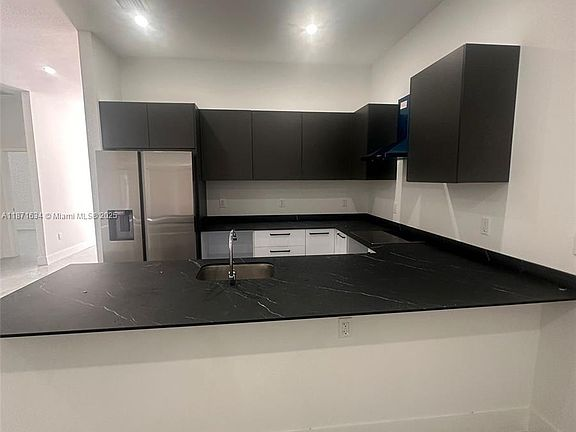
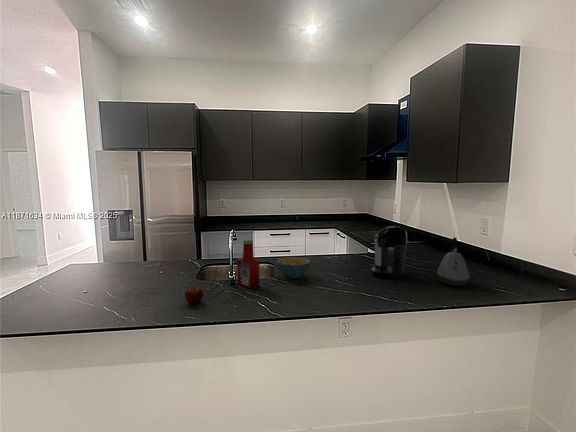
+ soap bottle (248, 262)
+ coffee maker (384, 248)
+ cereal bowl (293, 268)
+ fruit (194, 294)
+ kettle (453, 260)
